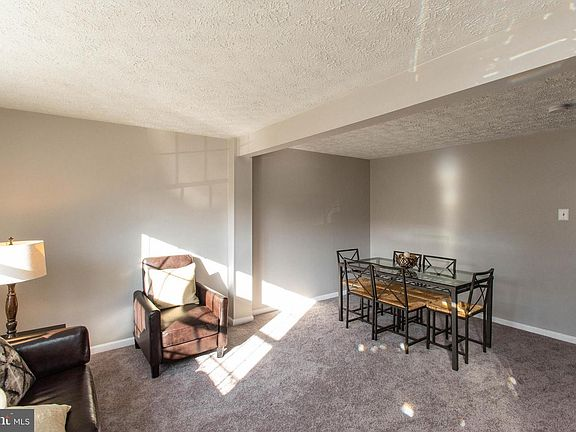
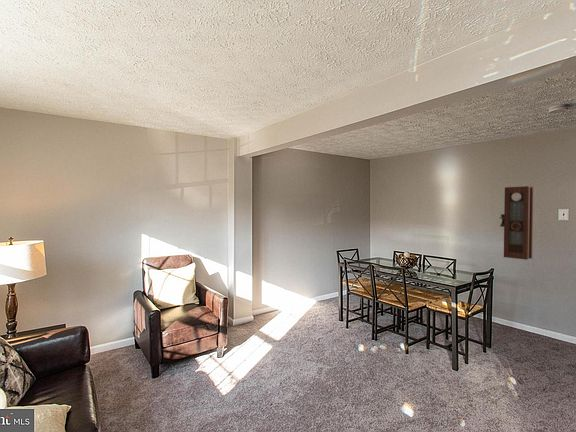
+ pendulum clock (514, 222)
